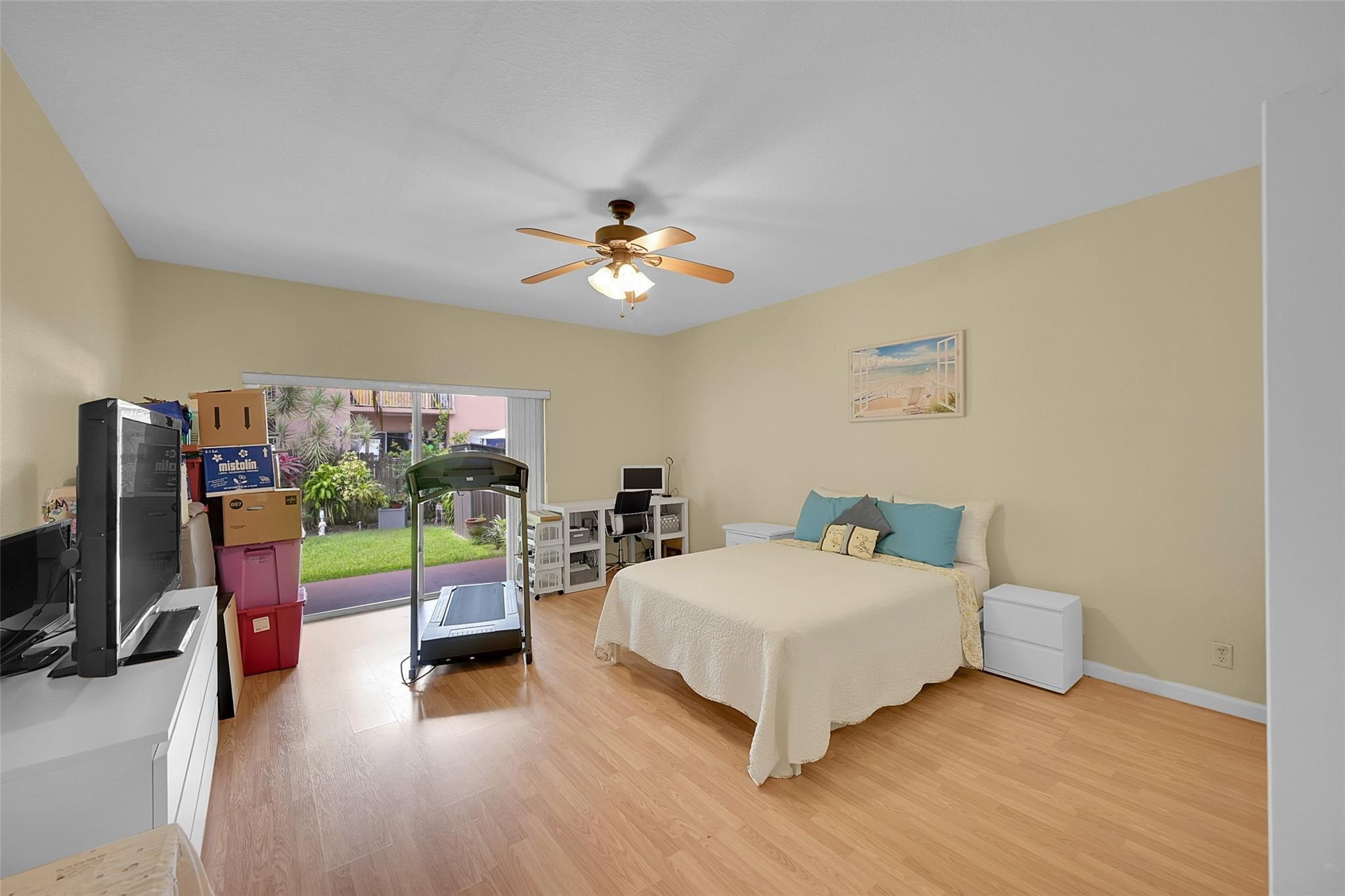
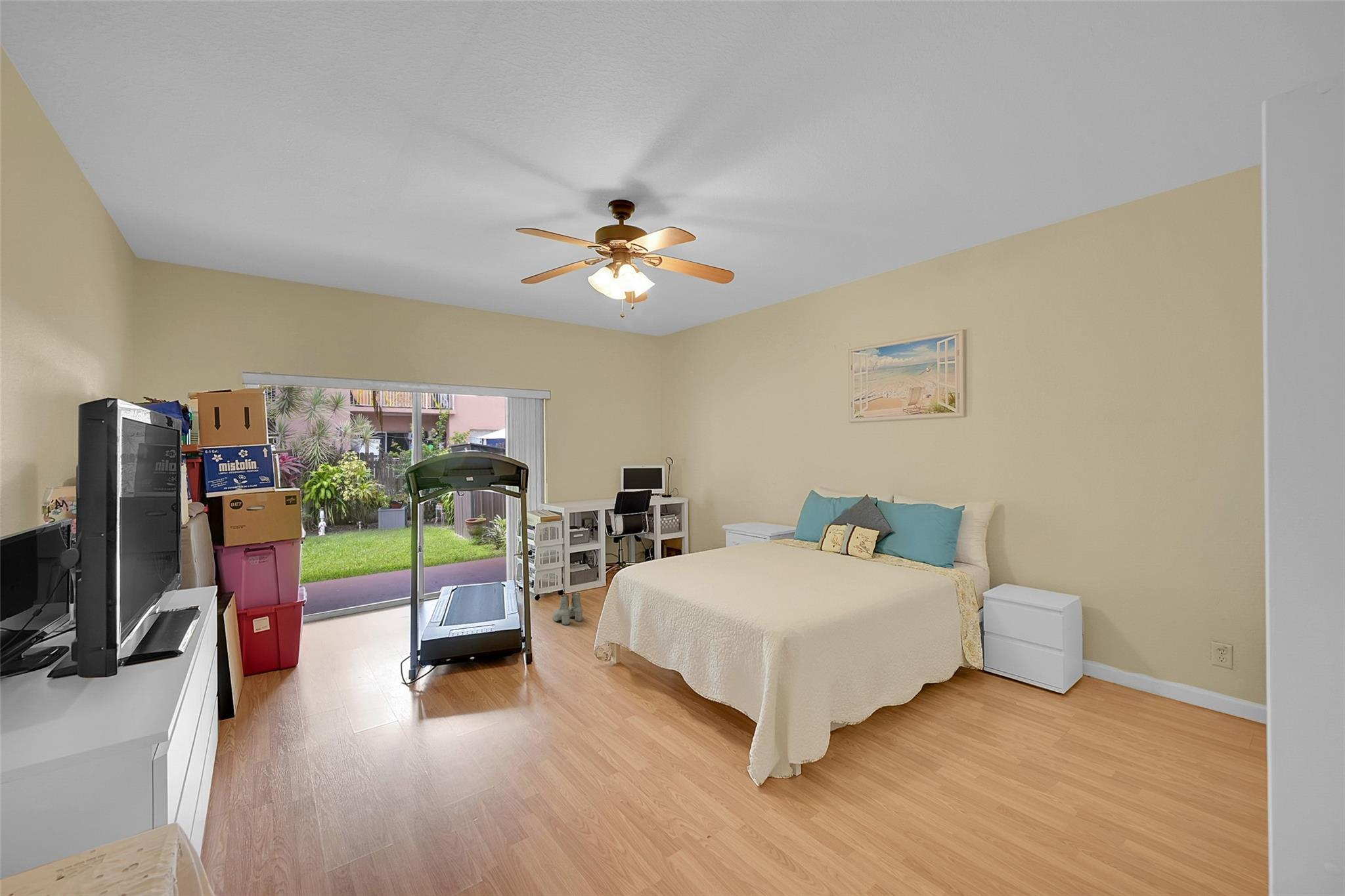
+ boots (567, 606)
